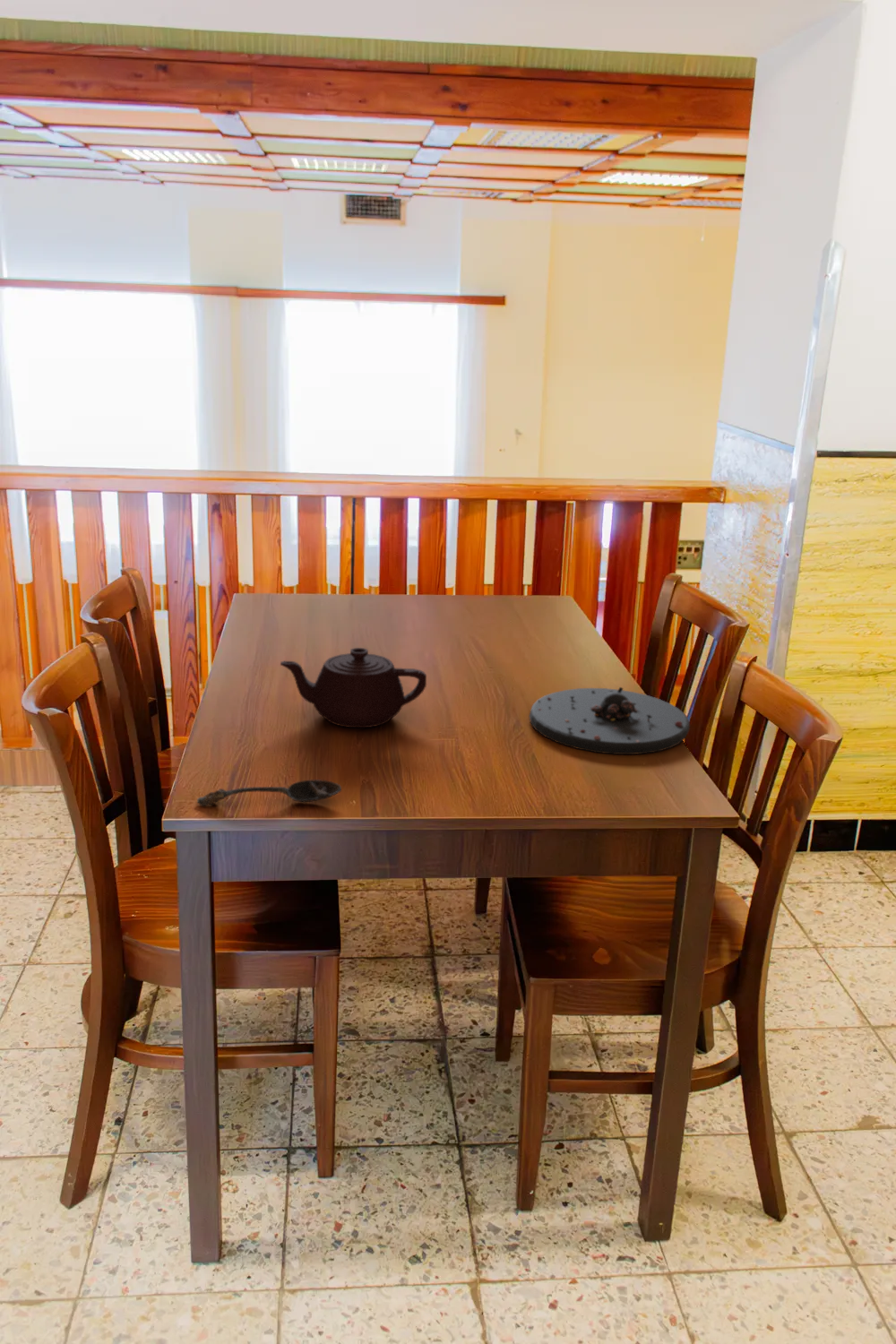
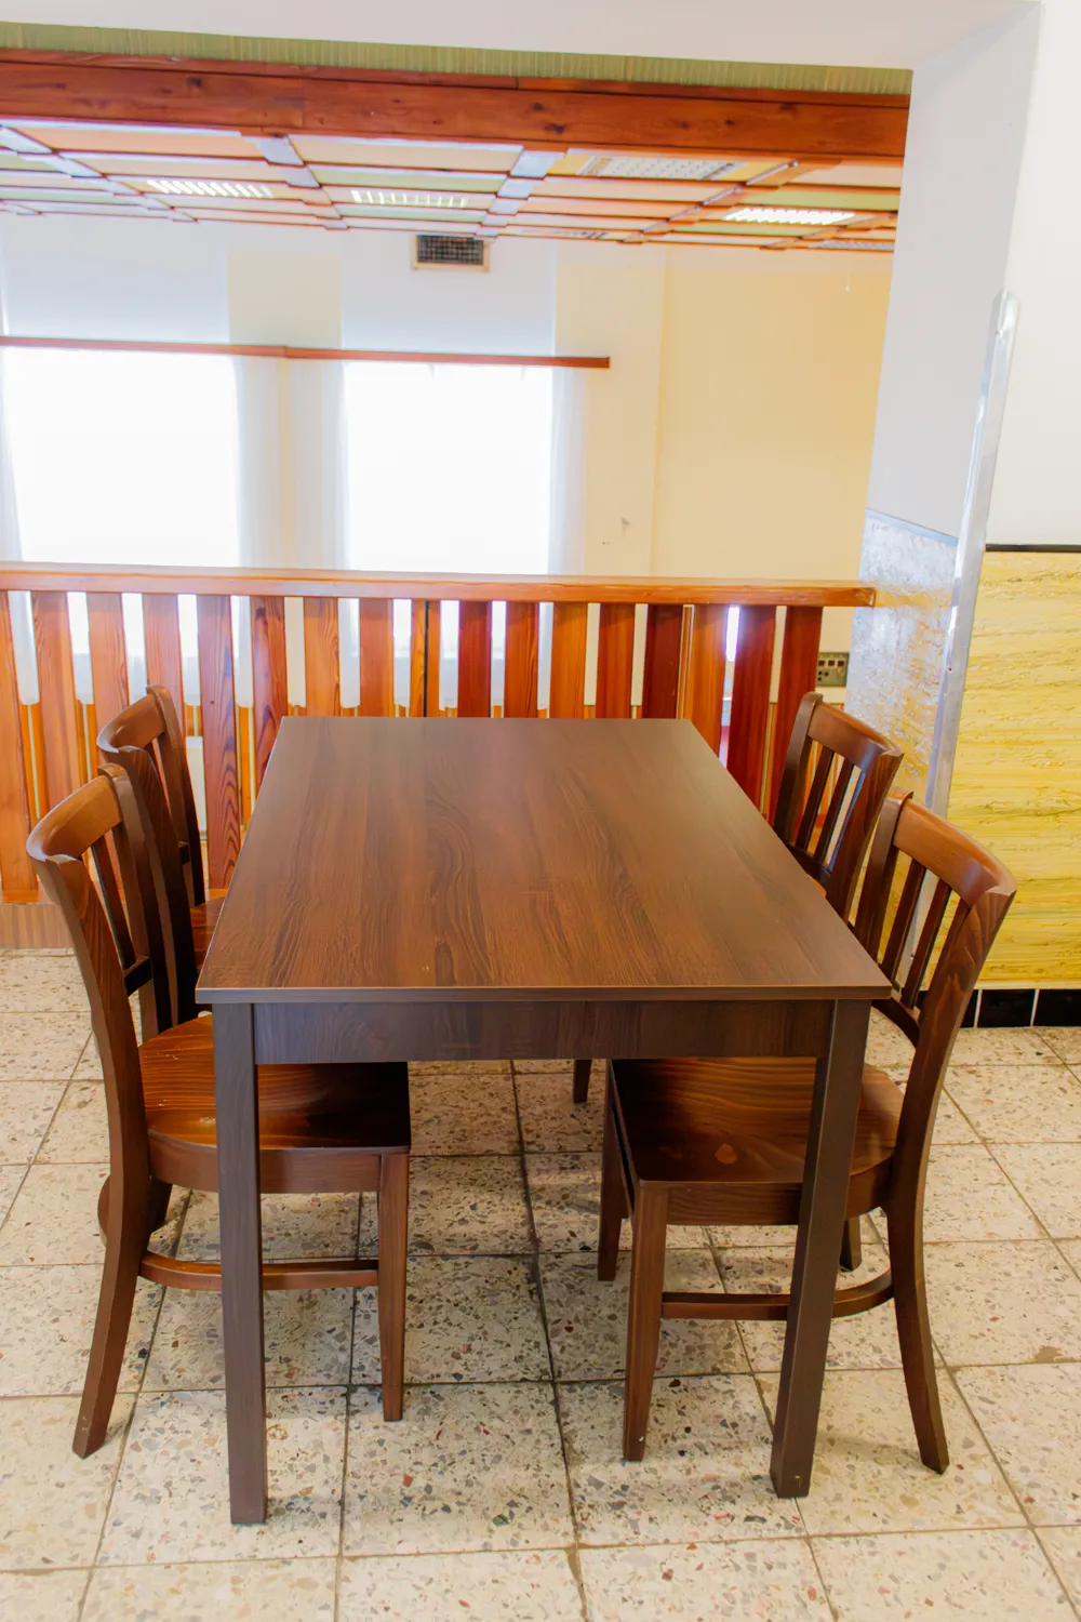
- spoon (270, 791)
- teapot (353, 683)
- plate (609, 708)
